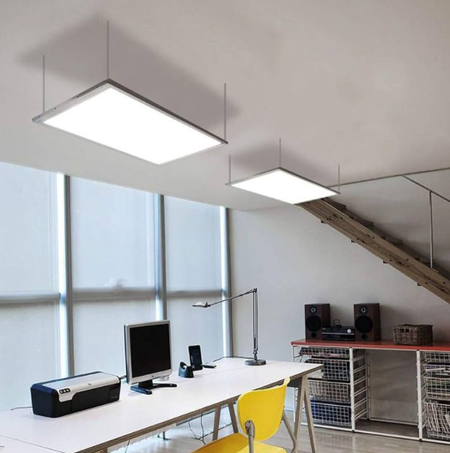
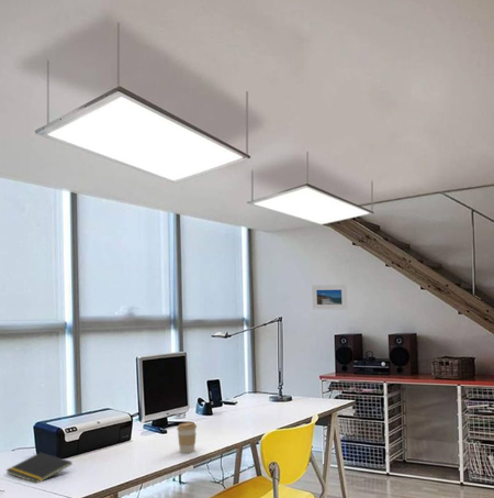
+ coffee cup (187, 436)
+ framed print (329, 297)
+ notepad (38, 467)
